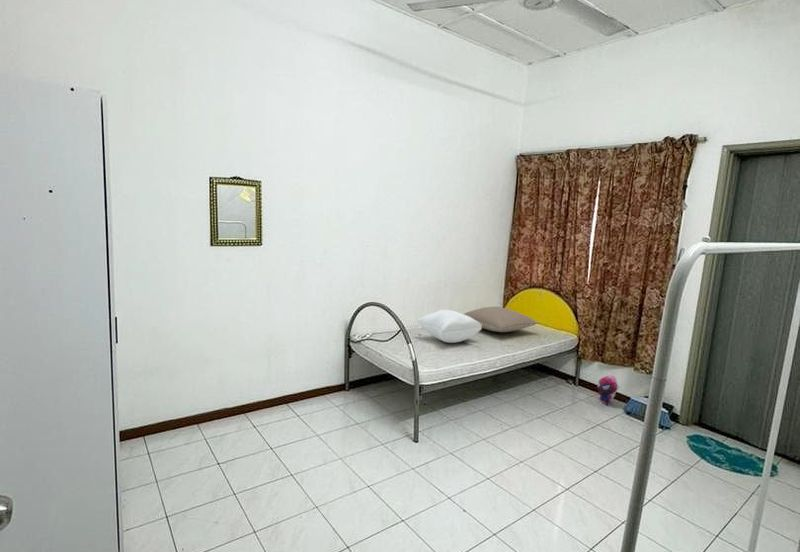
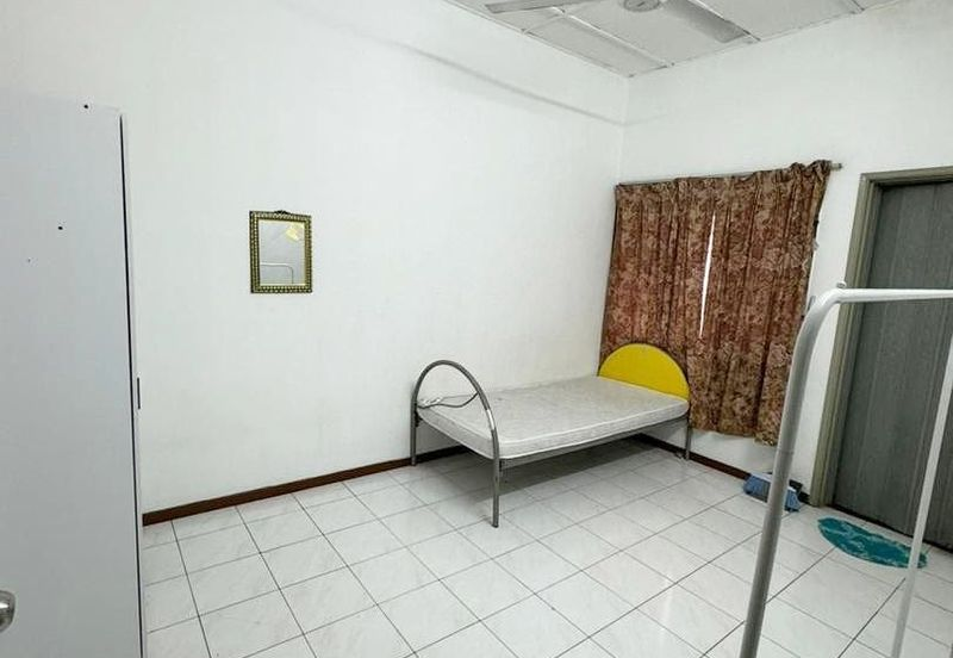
- cushion (447, 325)
- pillow (498, 319)
- plush toy (607, 389)
